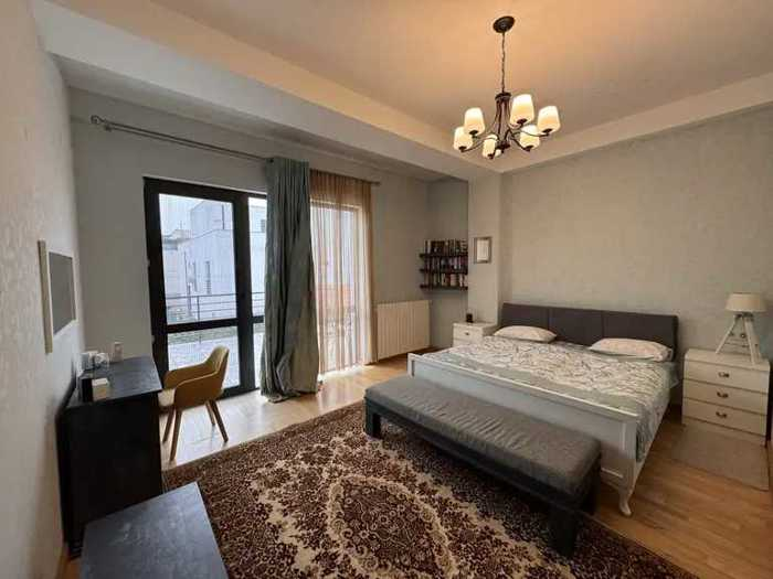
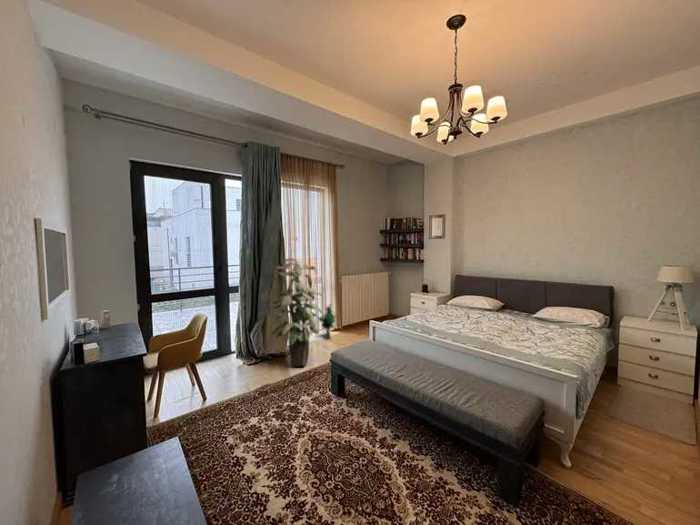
+ indoor plant (295, 311)
+ decorative plant (327, 321)
